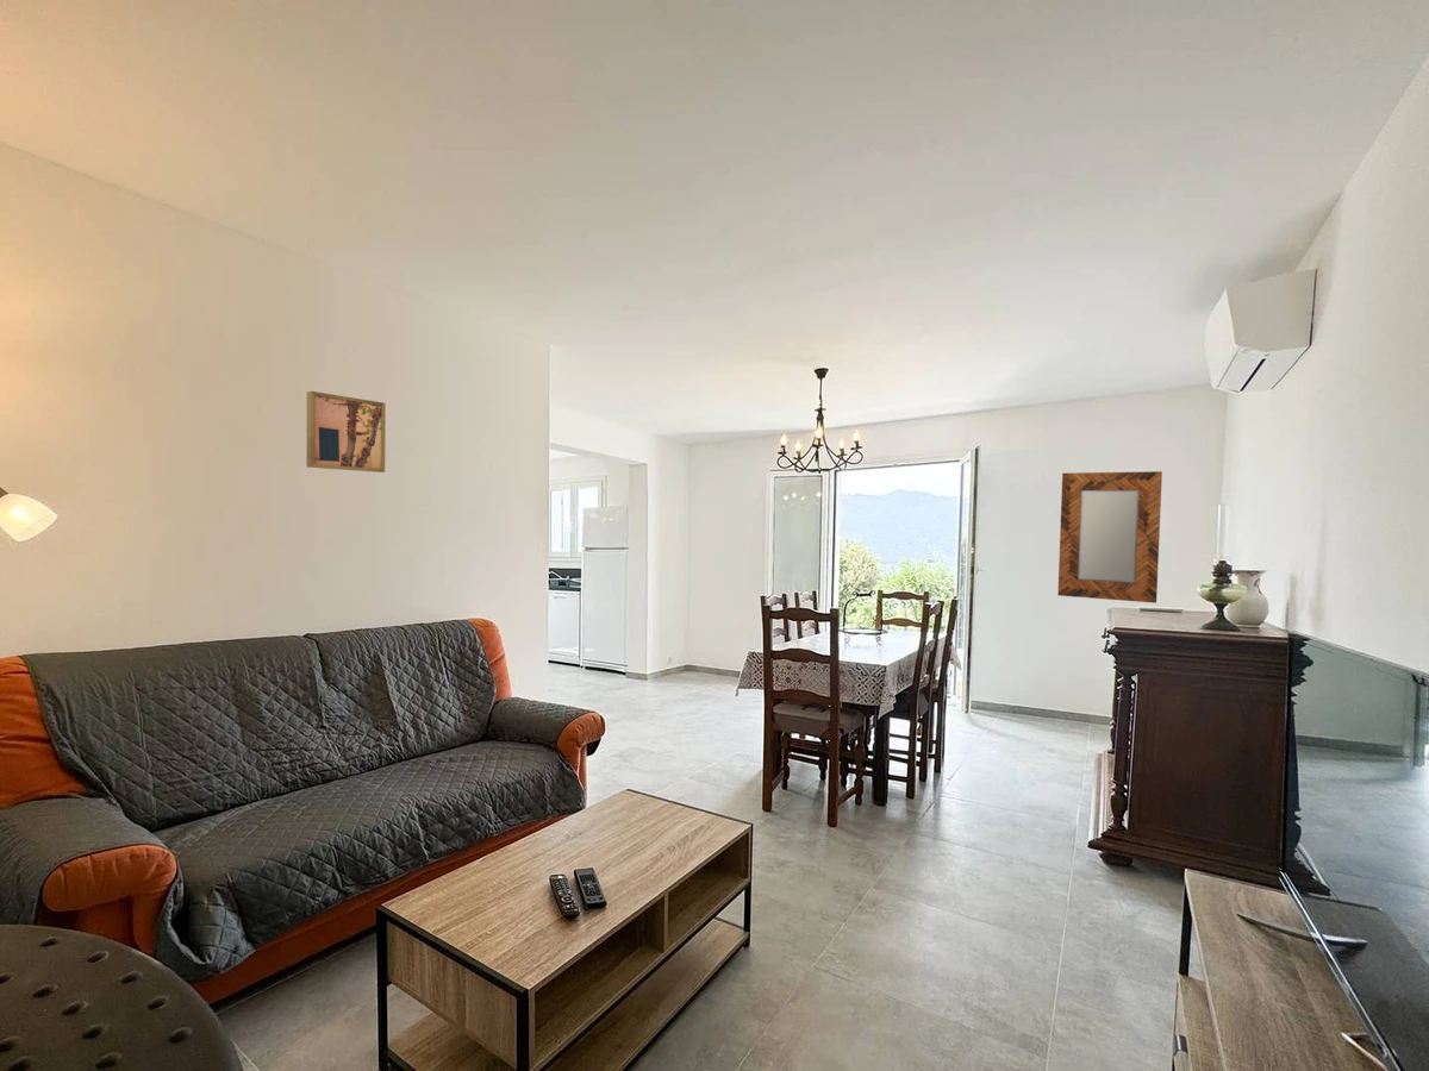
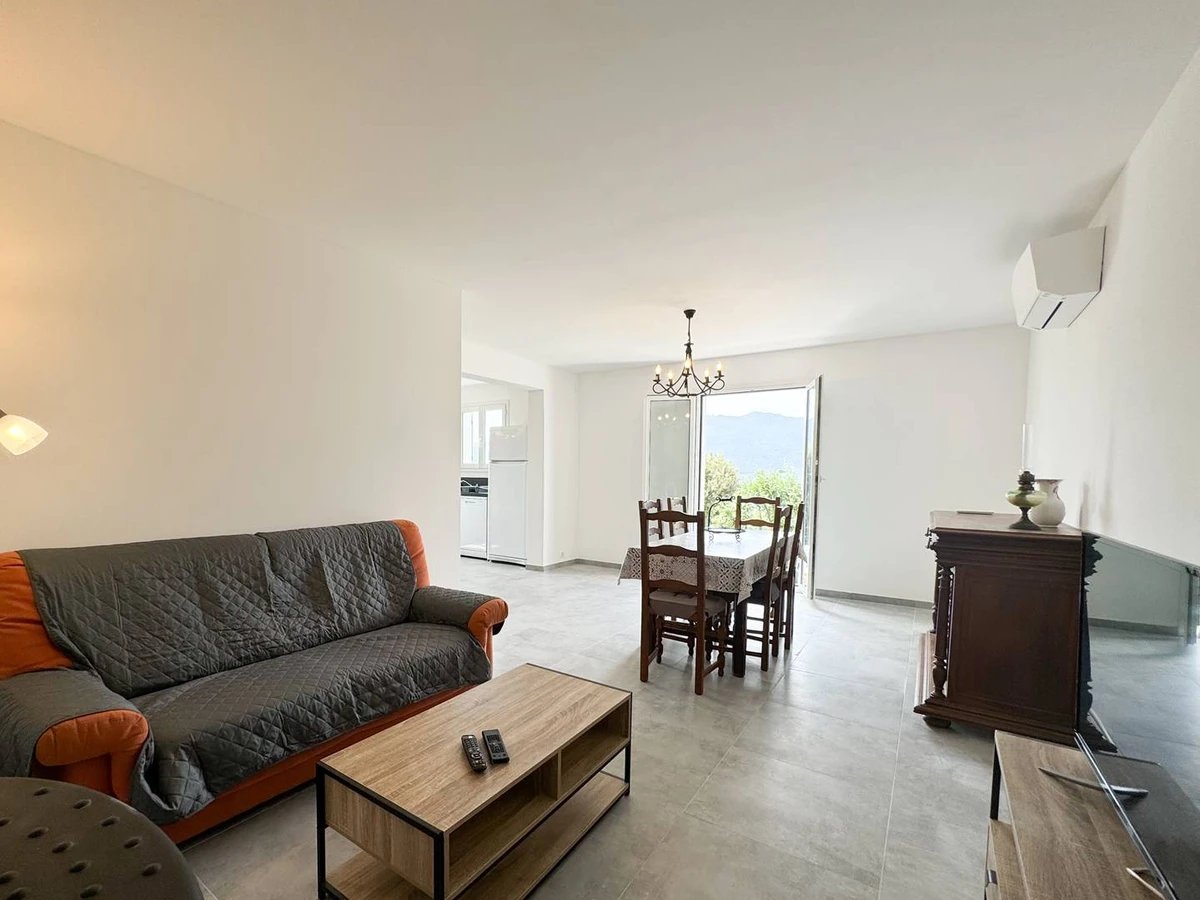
- home mirror (1107, 536)
- wall art (347, 433)
